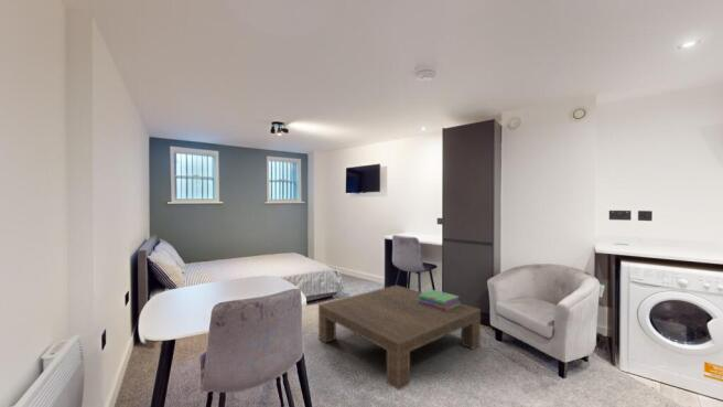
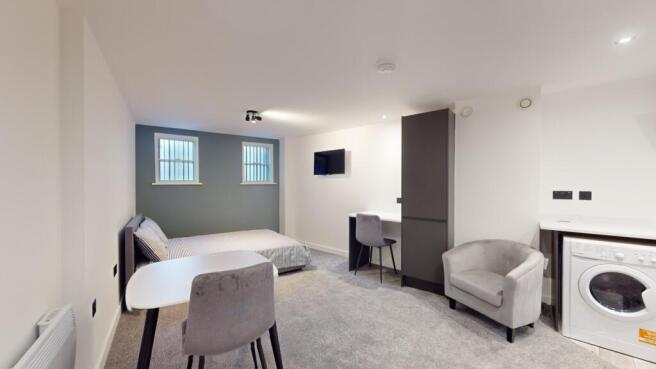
- coffee table (397, 323)
- stack of books (439, 299)
